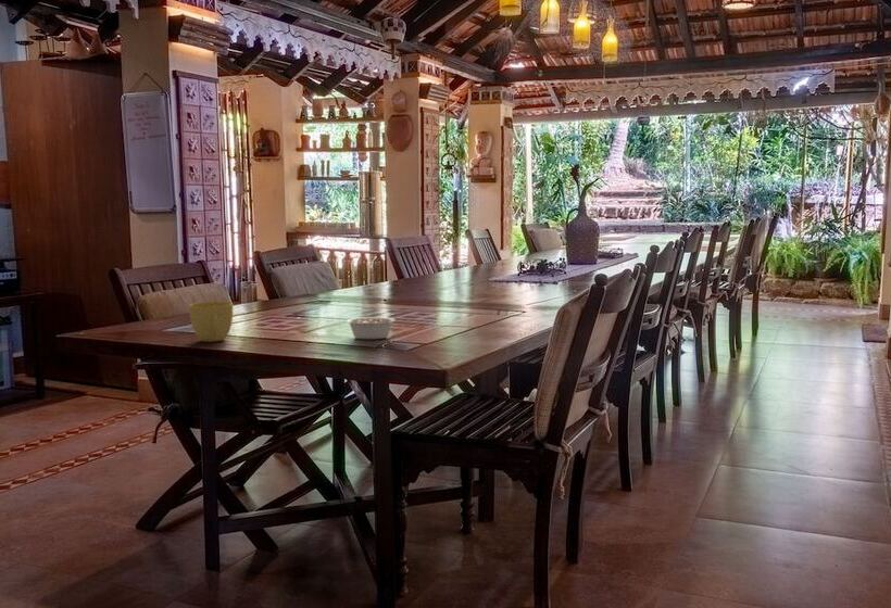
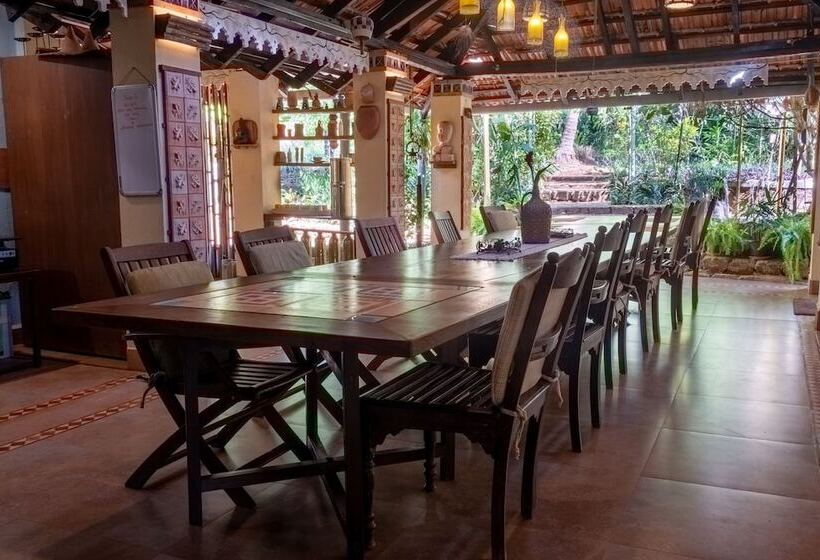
- cup (212, 322)
- legume (373, 327)
